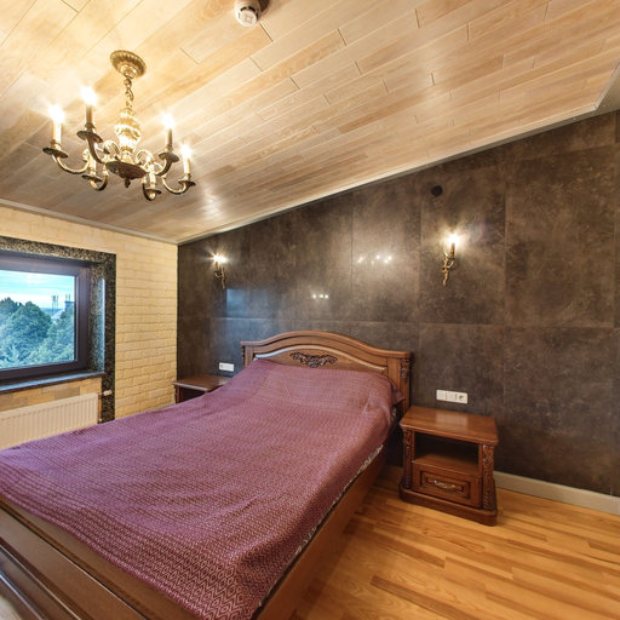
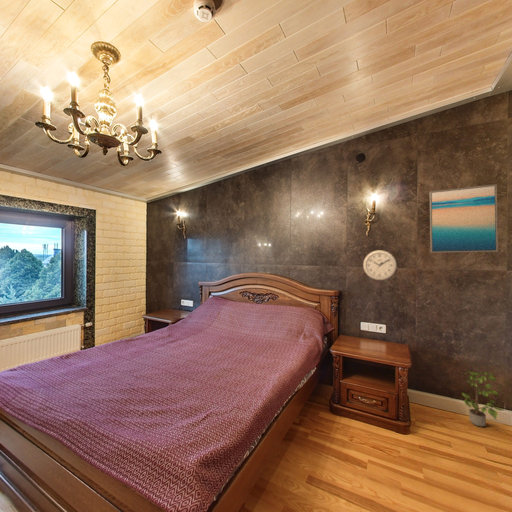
+ wall clock (379, 265)
+ potted plant (483, 395)
+ wall art (461, 220)
